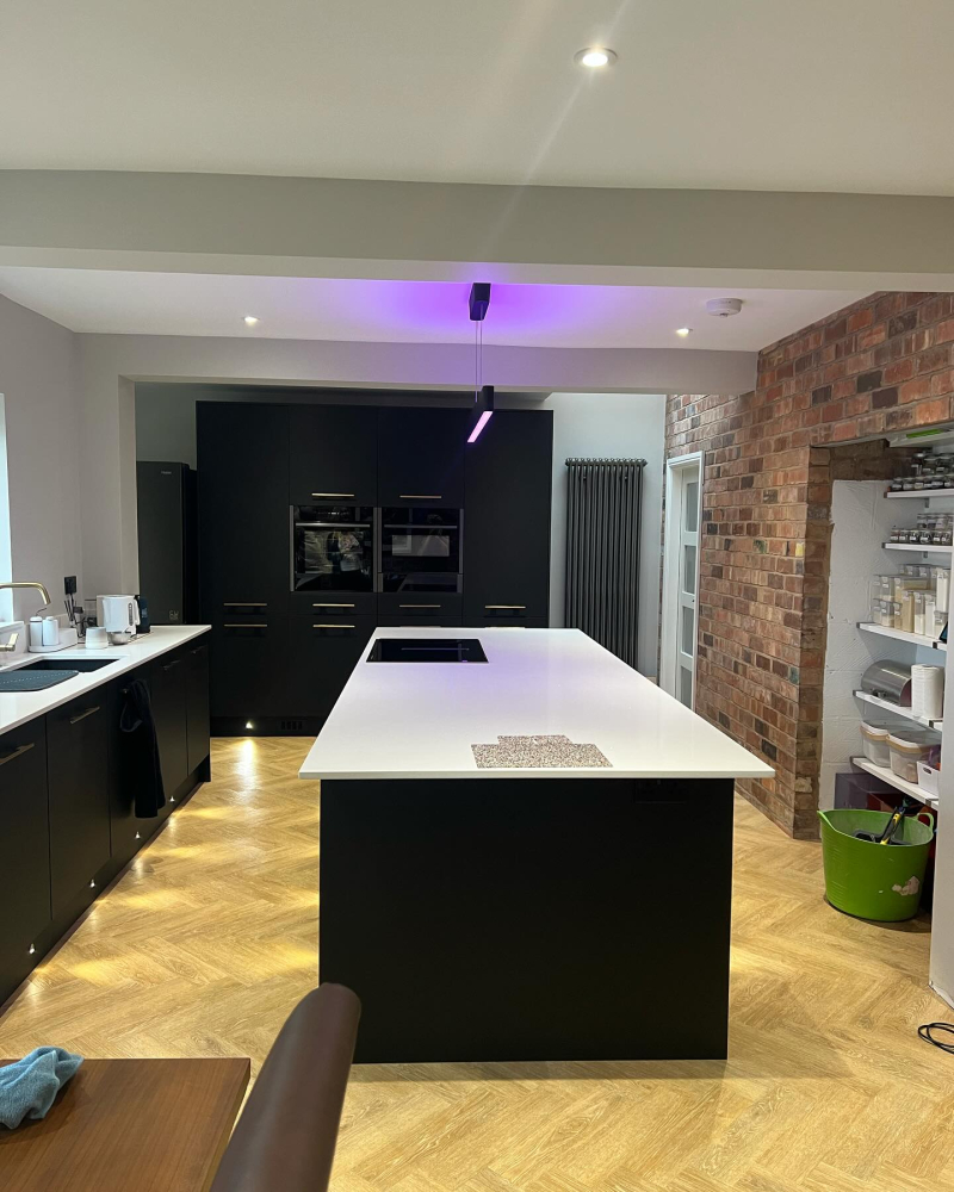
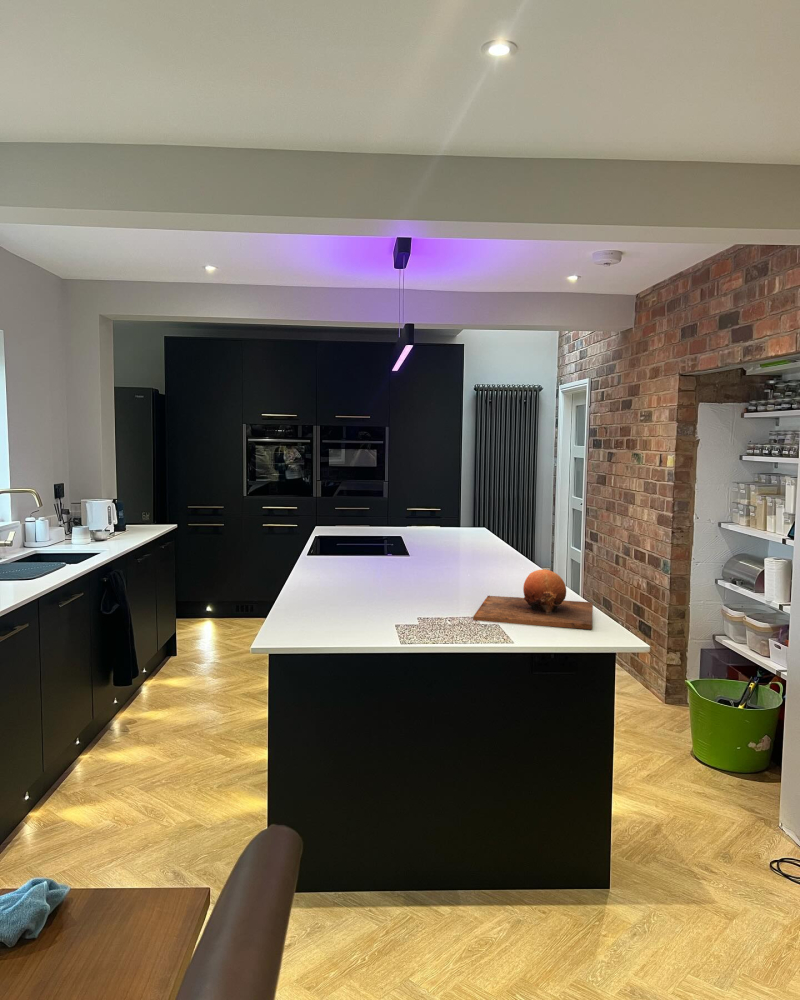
+ chopping board (536, 591)
